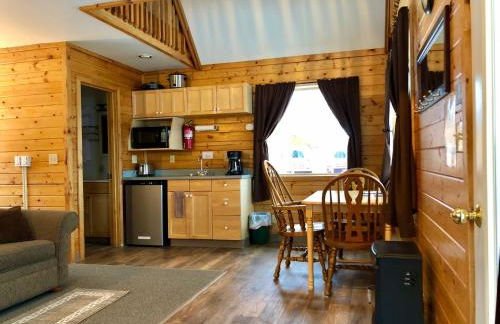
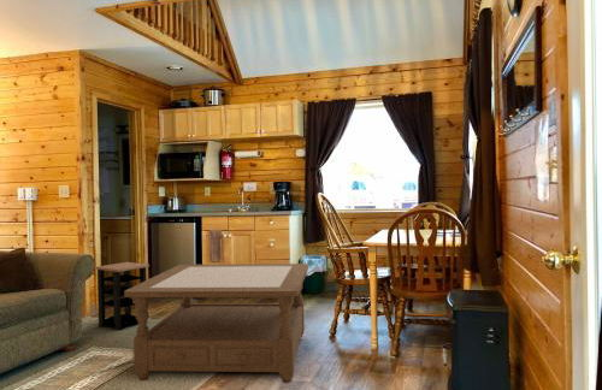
+ coffee table (229, 315)
+ side table (122, 295)
